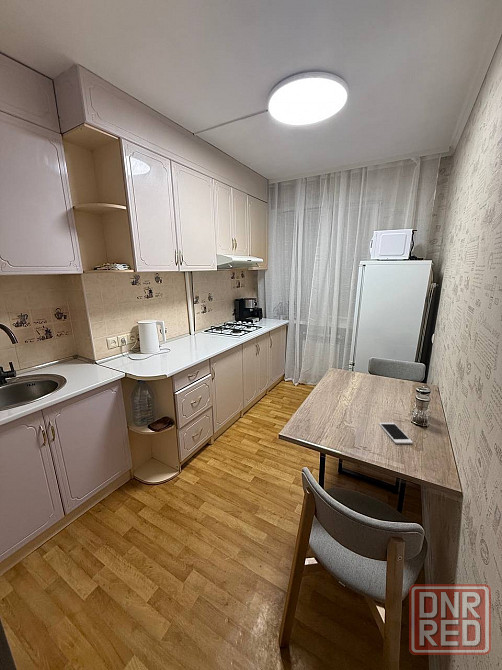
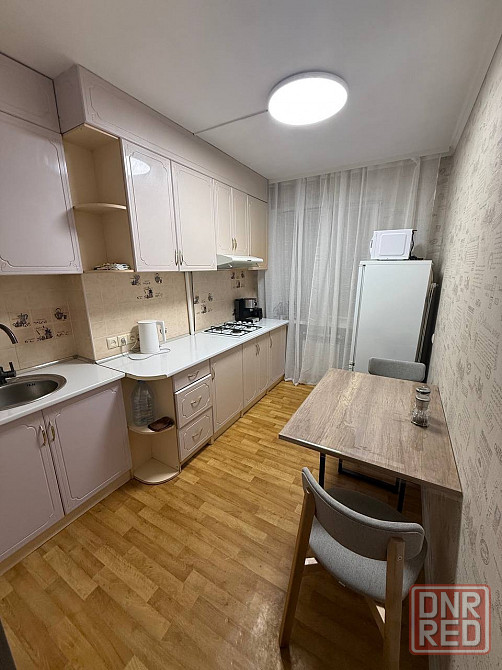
- cell phone (394, 432)
